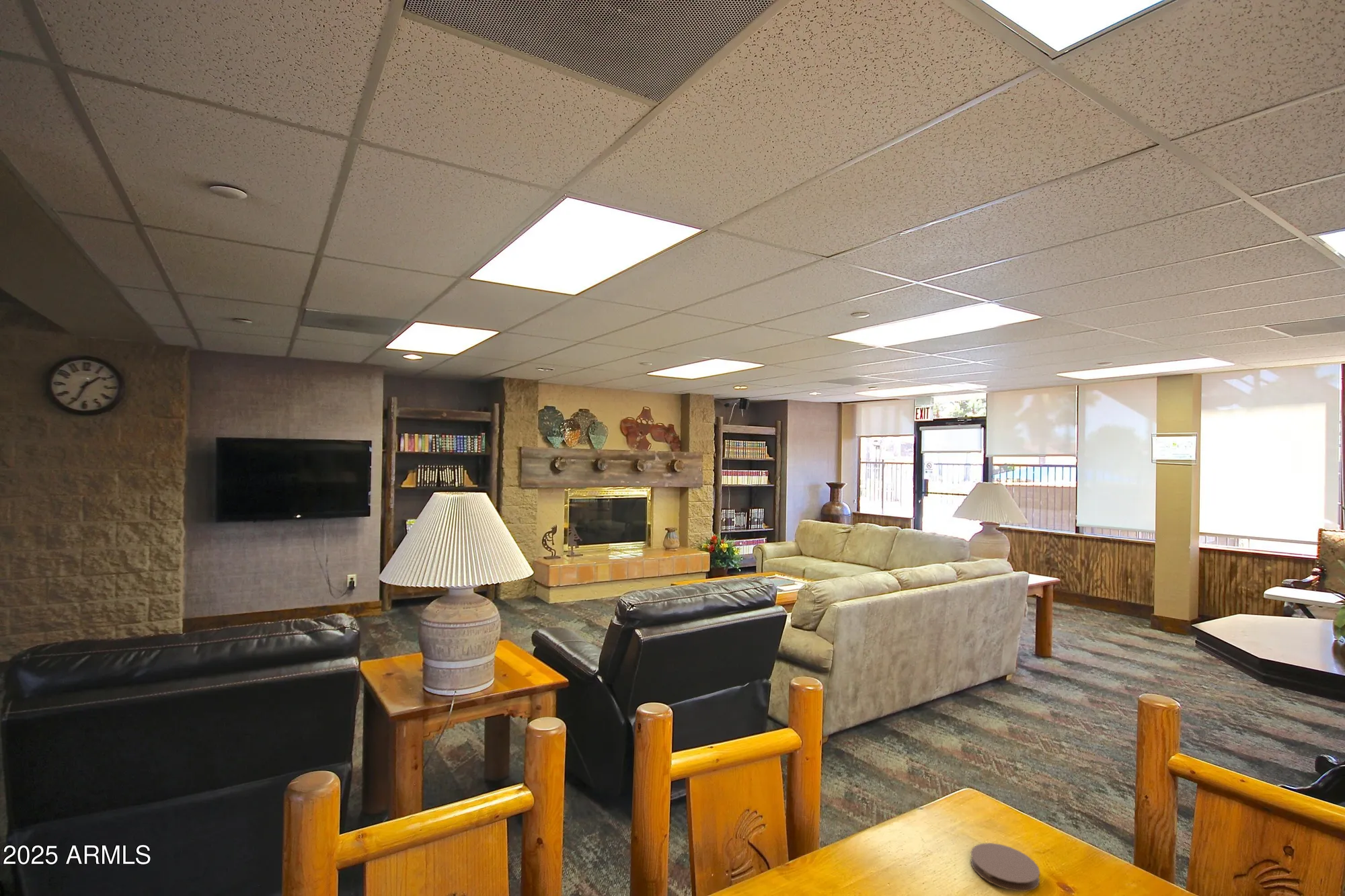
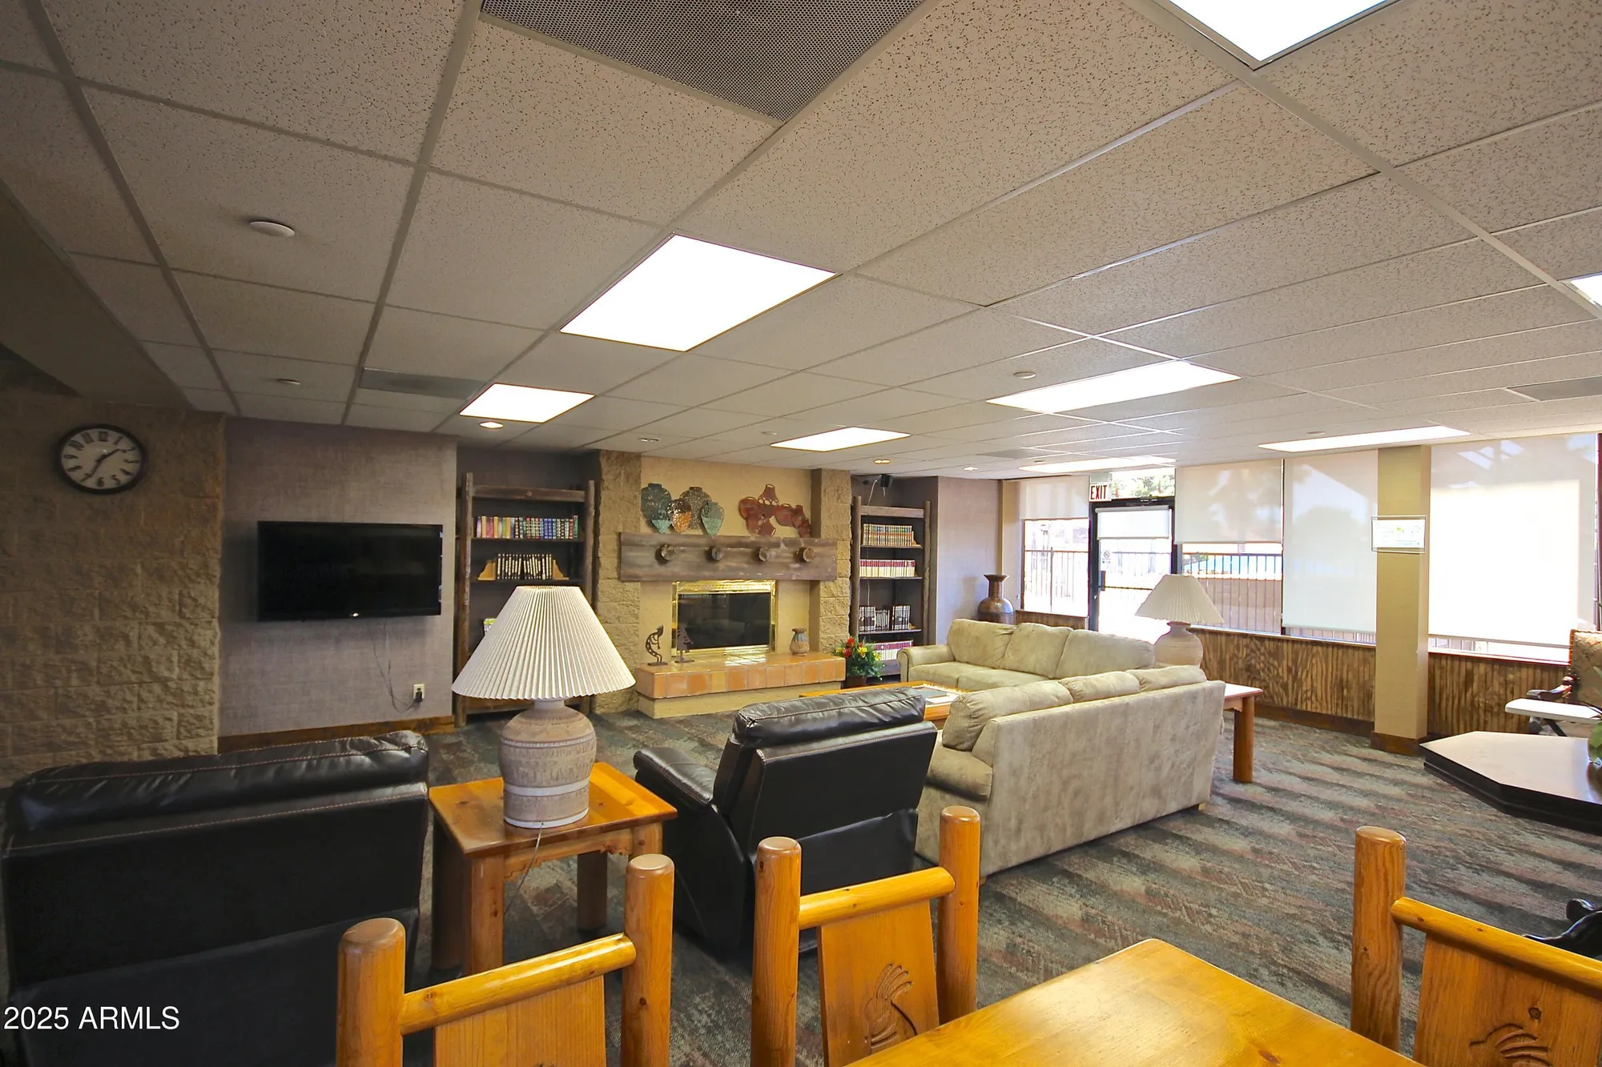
- coaster (1004, 866)
